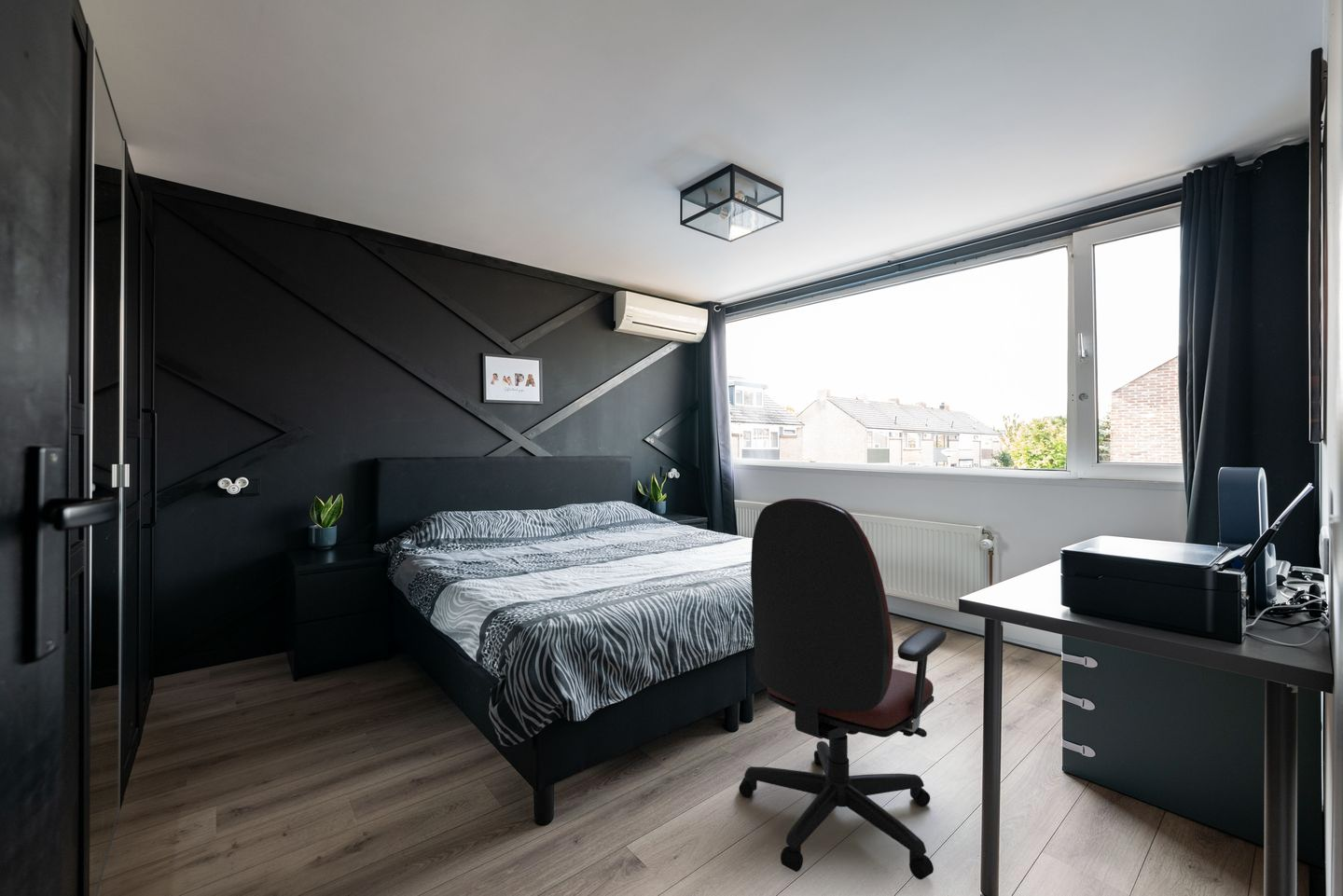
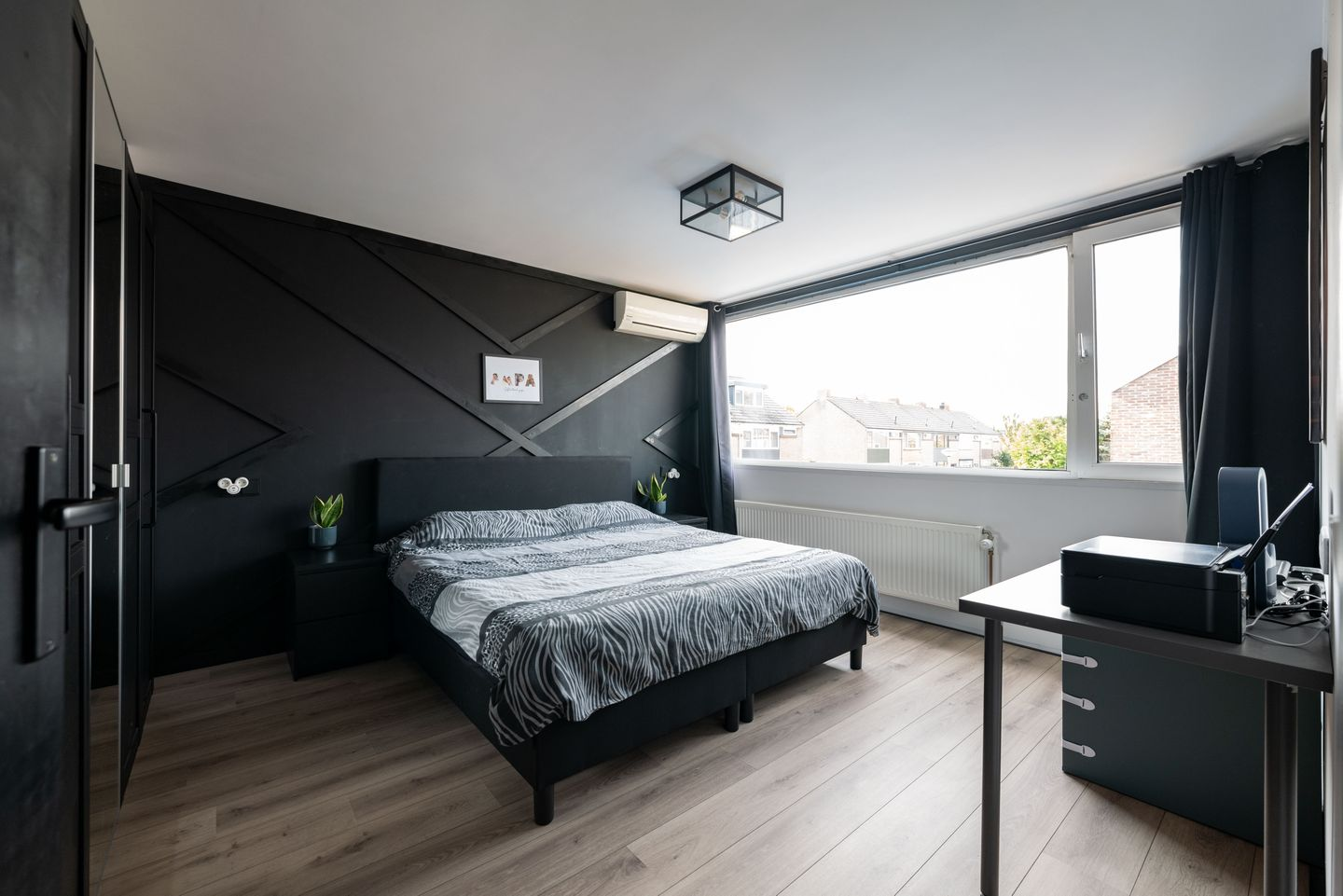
- office chair (835, 656)
